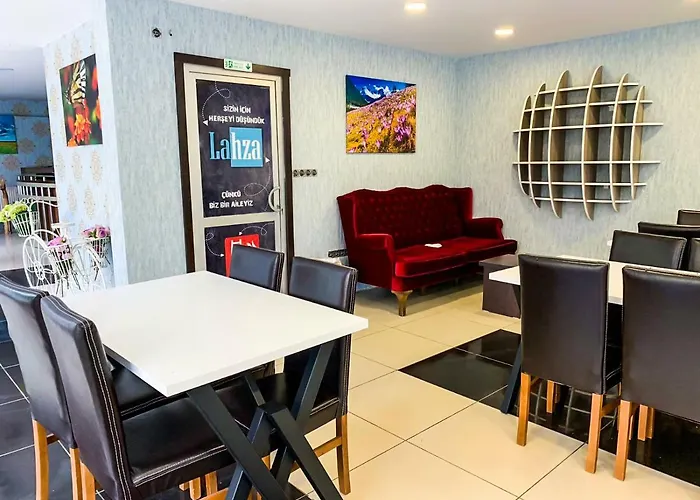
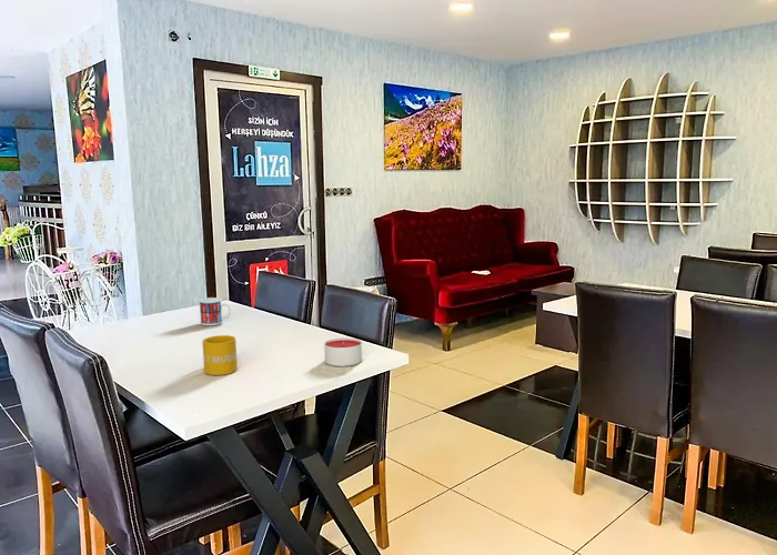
+ mug (214, 311)
+ mug (219, 353)
+ candle (343, 351)
